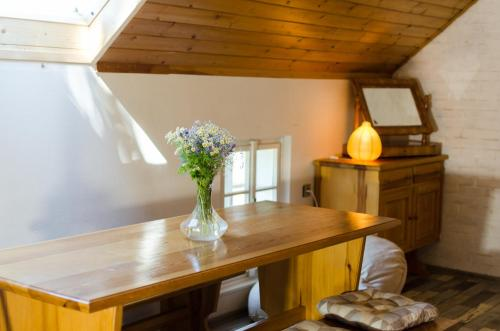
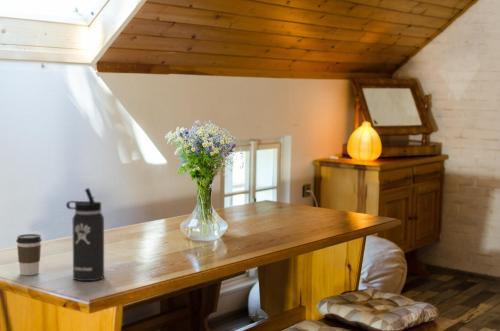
+ thermos bottle (85, 232)
+ coffee cup (29, 254)
